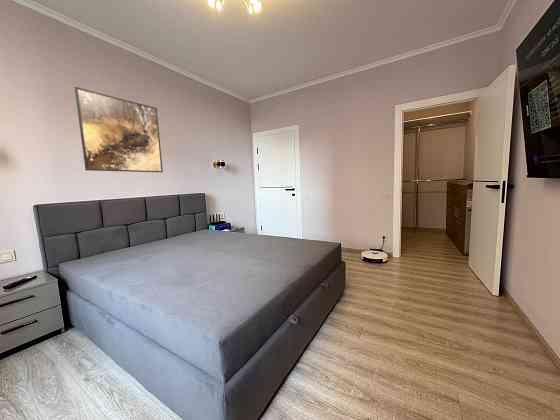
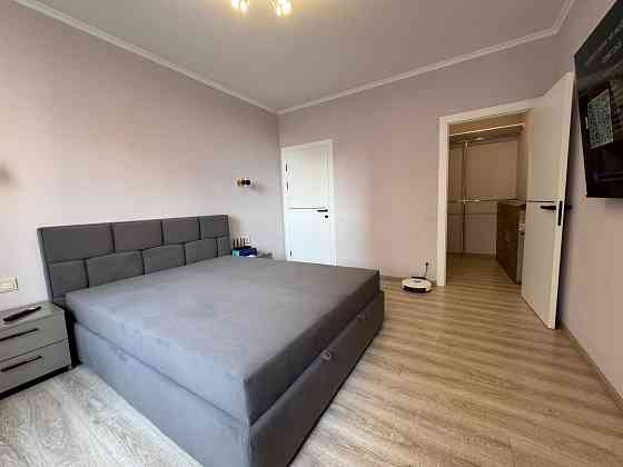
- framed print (125, 135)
